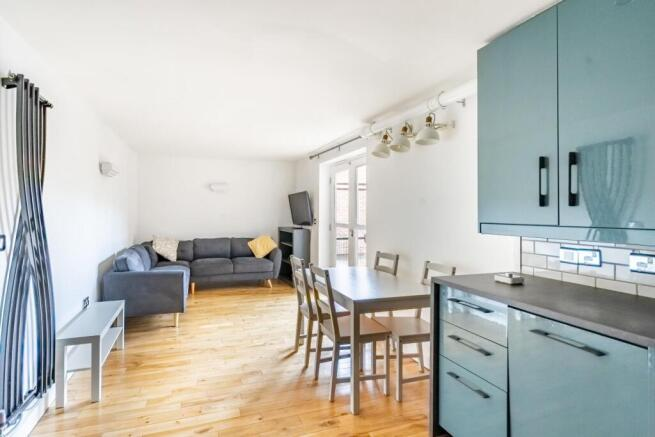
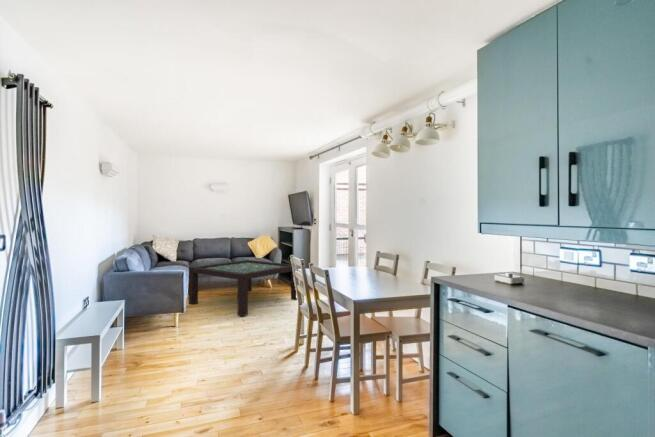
+ coffee table (245, 283)
